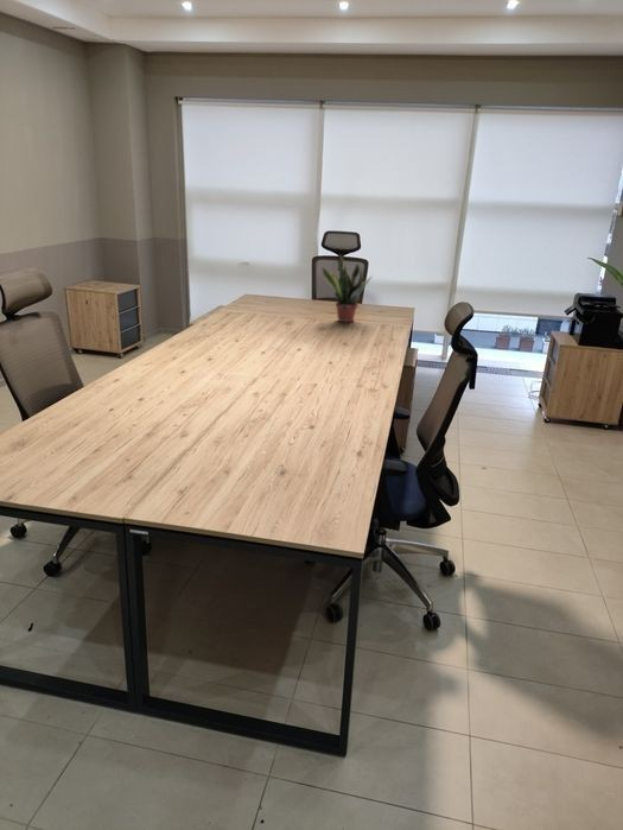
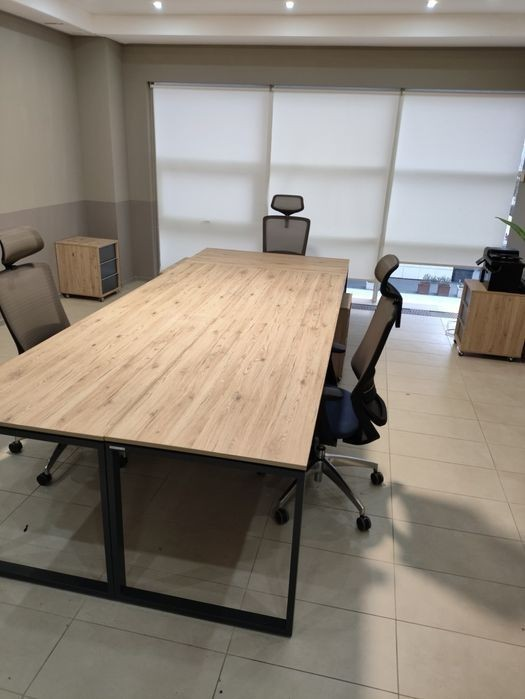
- potted plant (345, 289)
